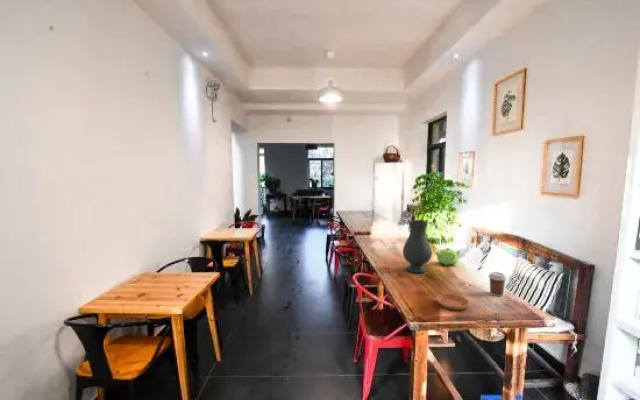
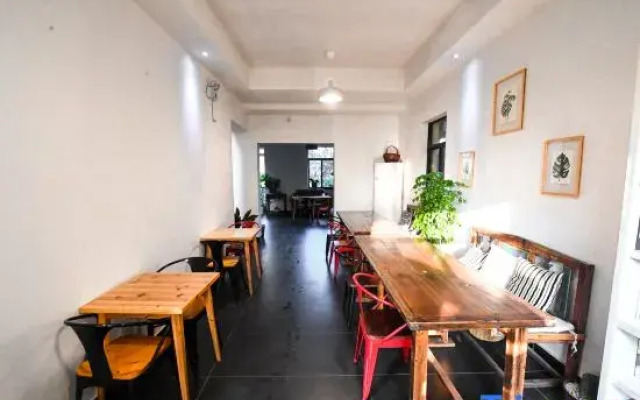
- vase (417, 245)
- teapot (448, 256)
- coffee cup (497, 283)
- saucer (452, 302)
